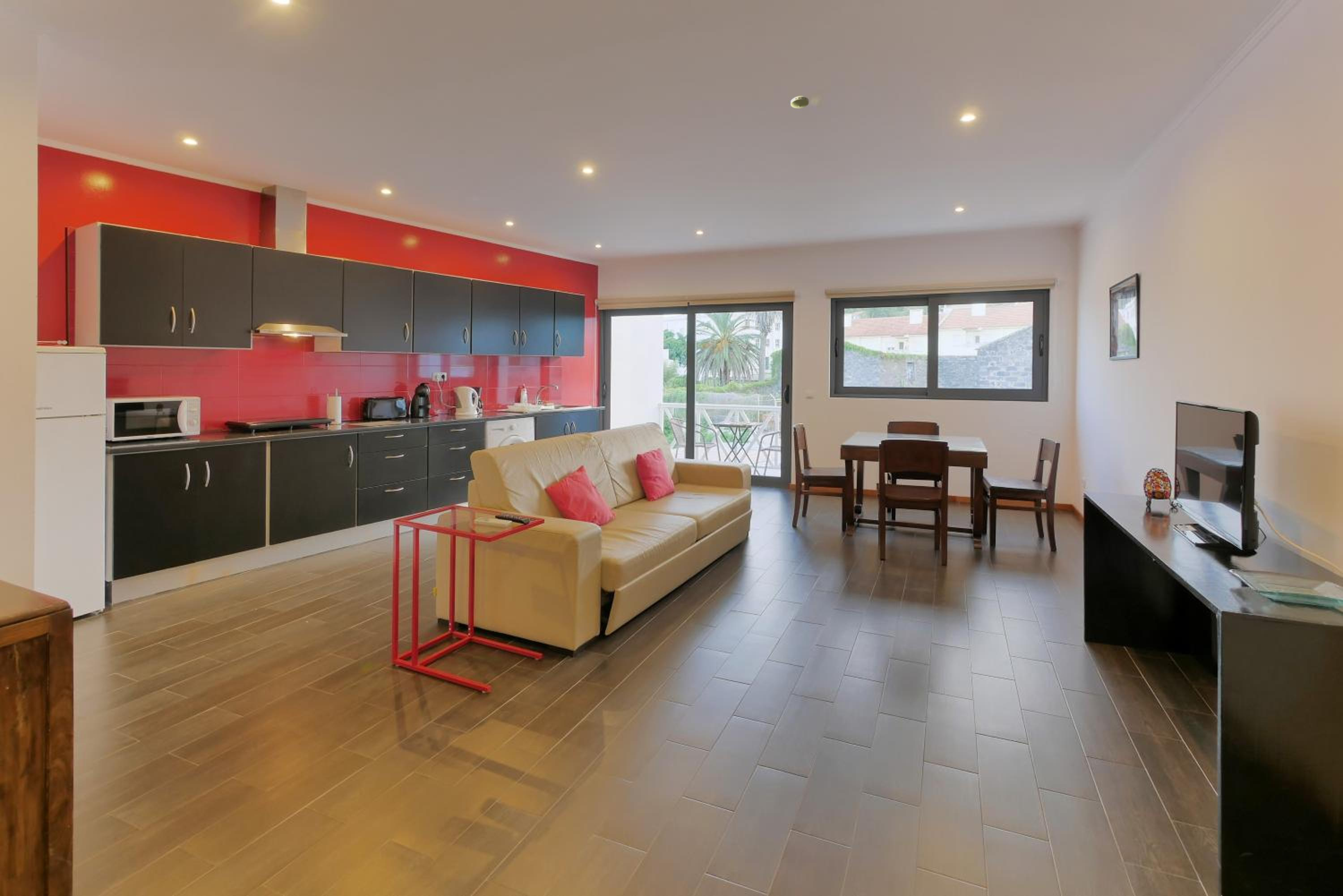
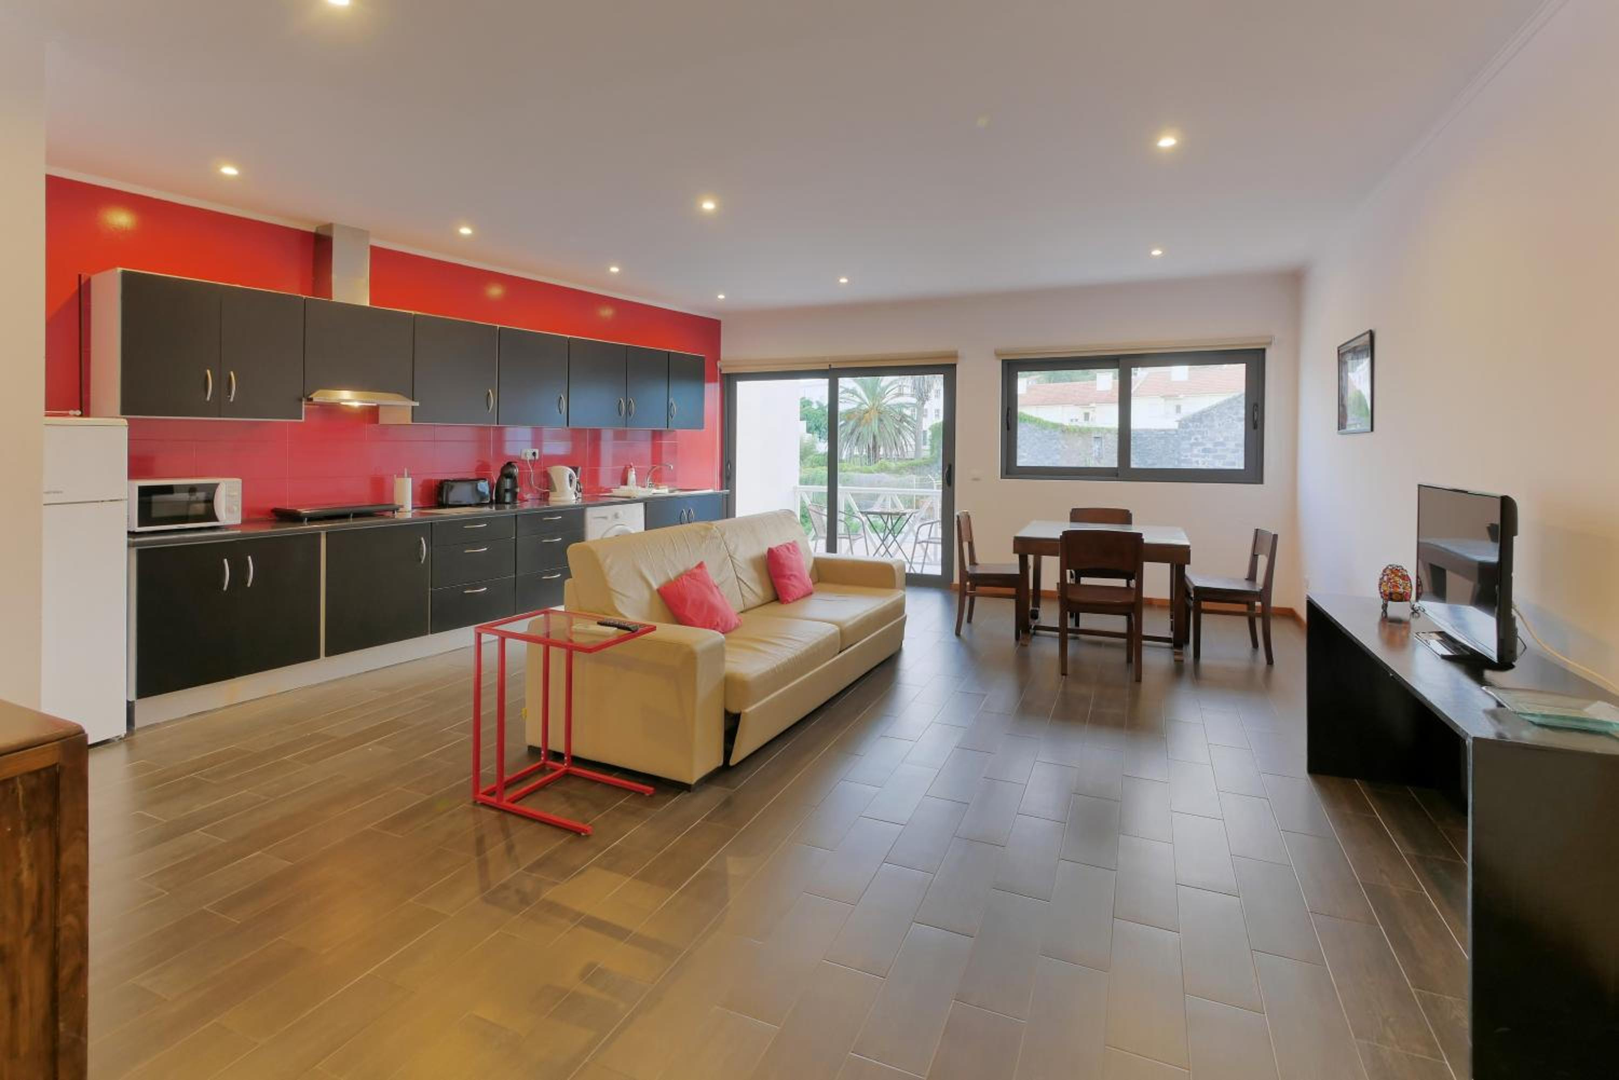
- smoke detector (800, 102)
